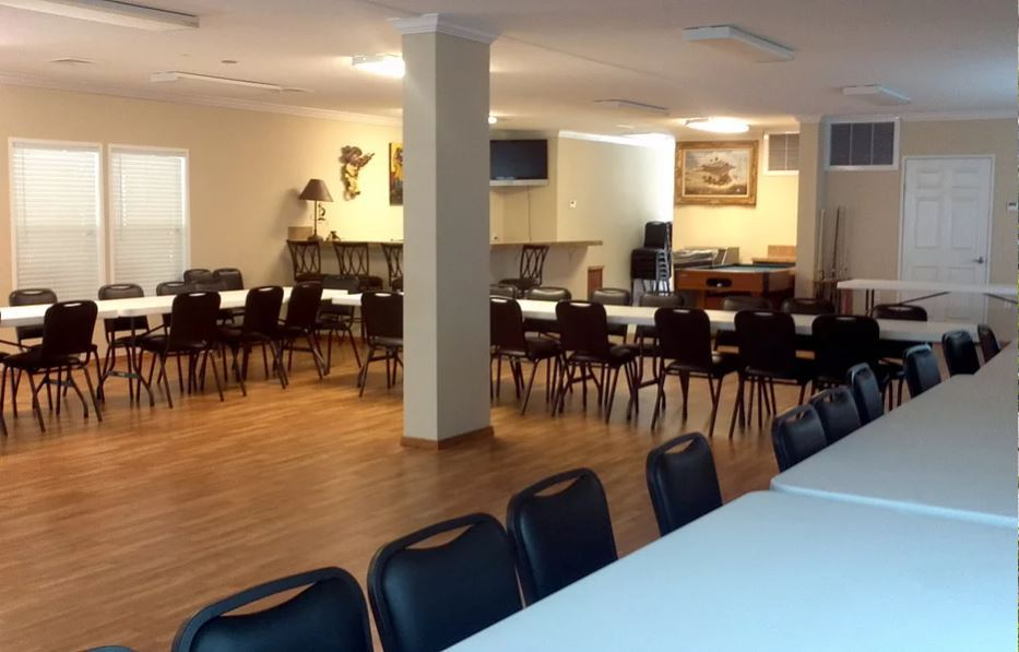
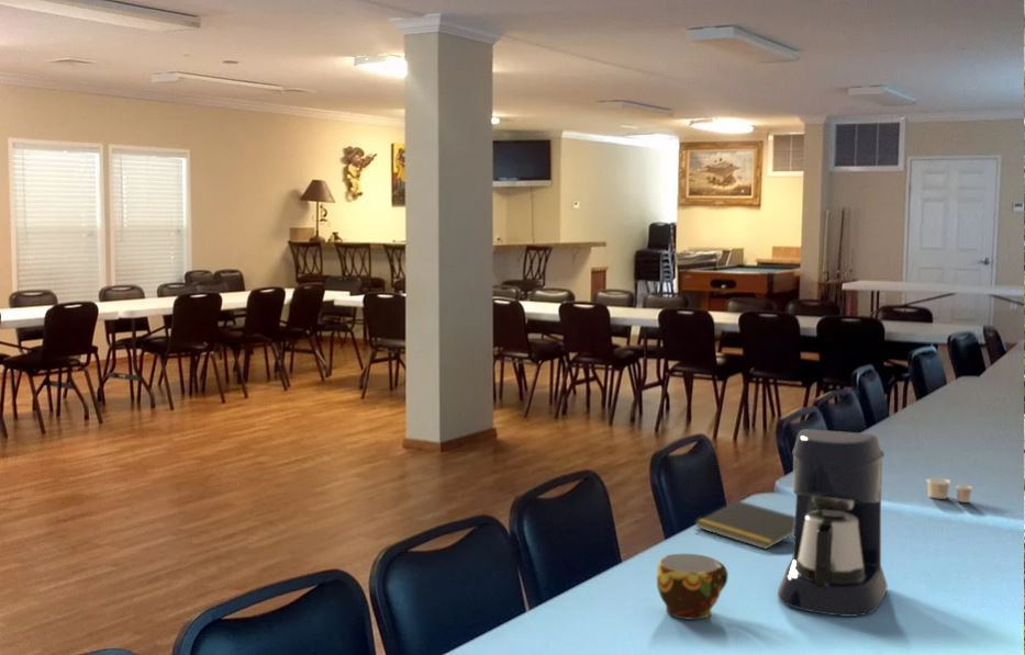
+ paper cup (947, 489)
+ cup (691, 586)
+ coffee maker (836, 515)
+ notepad (750, 523)
